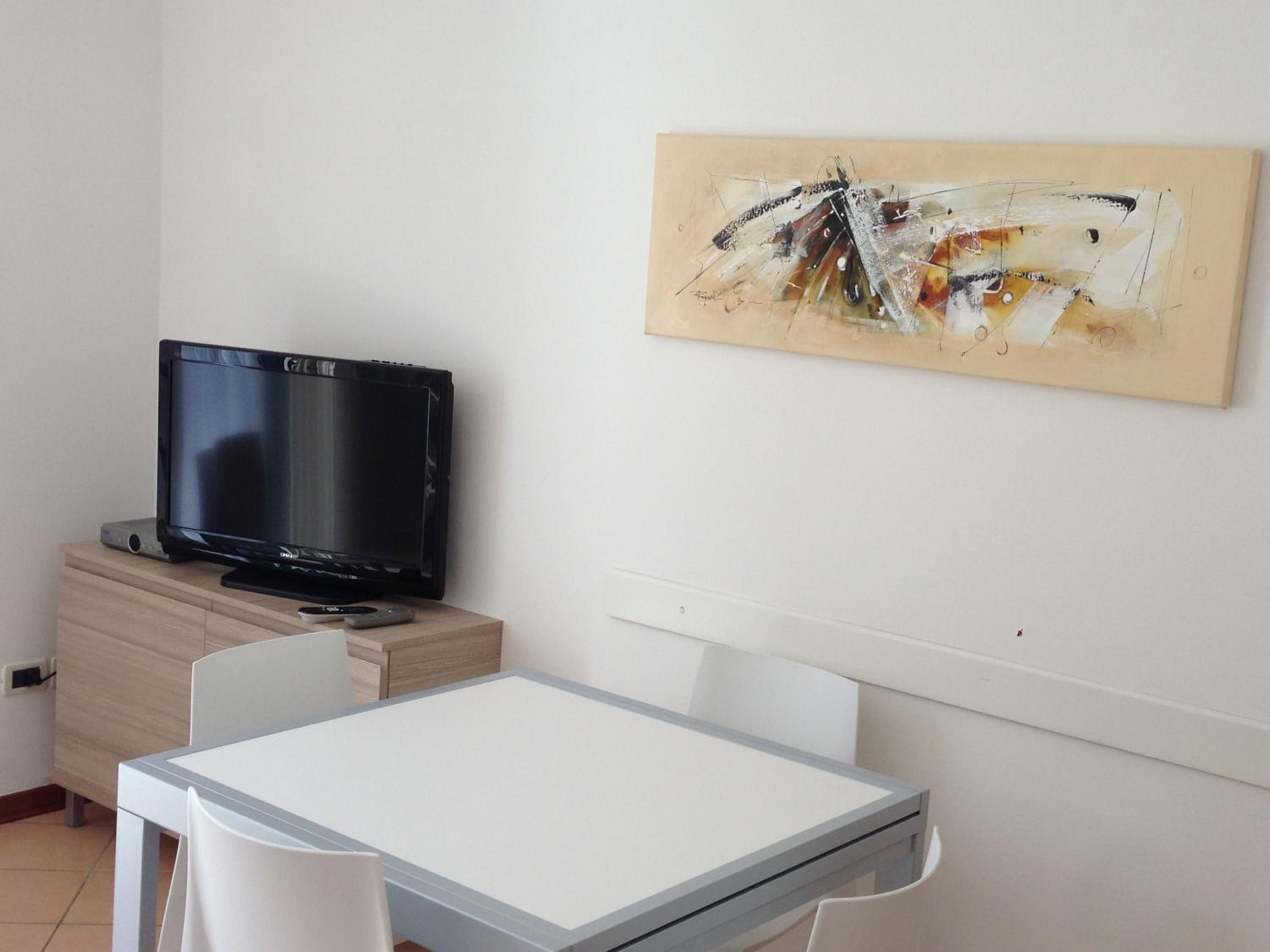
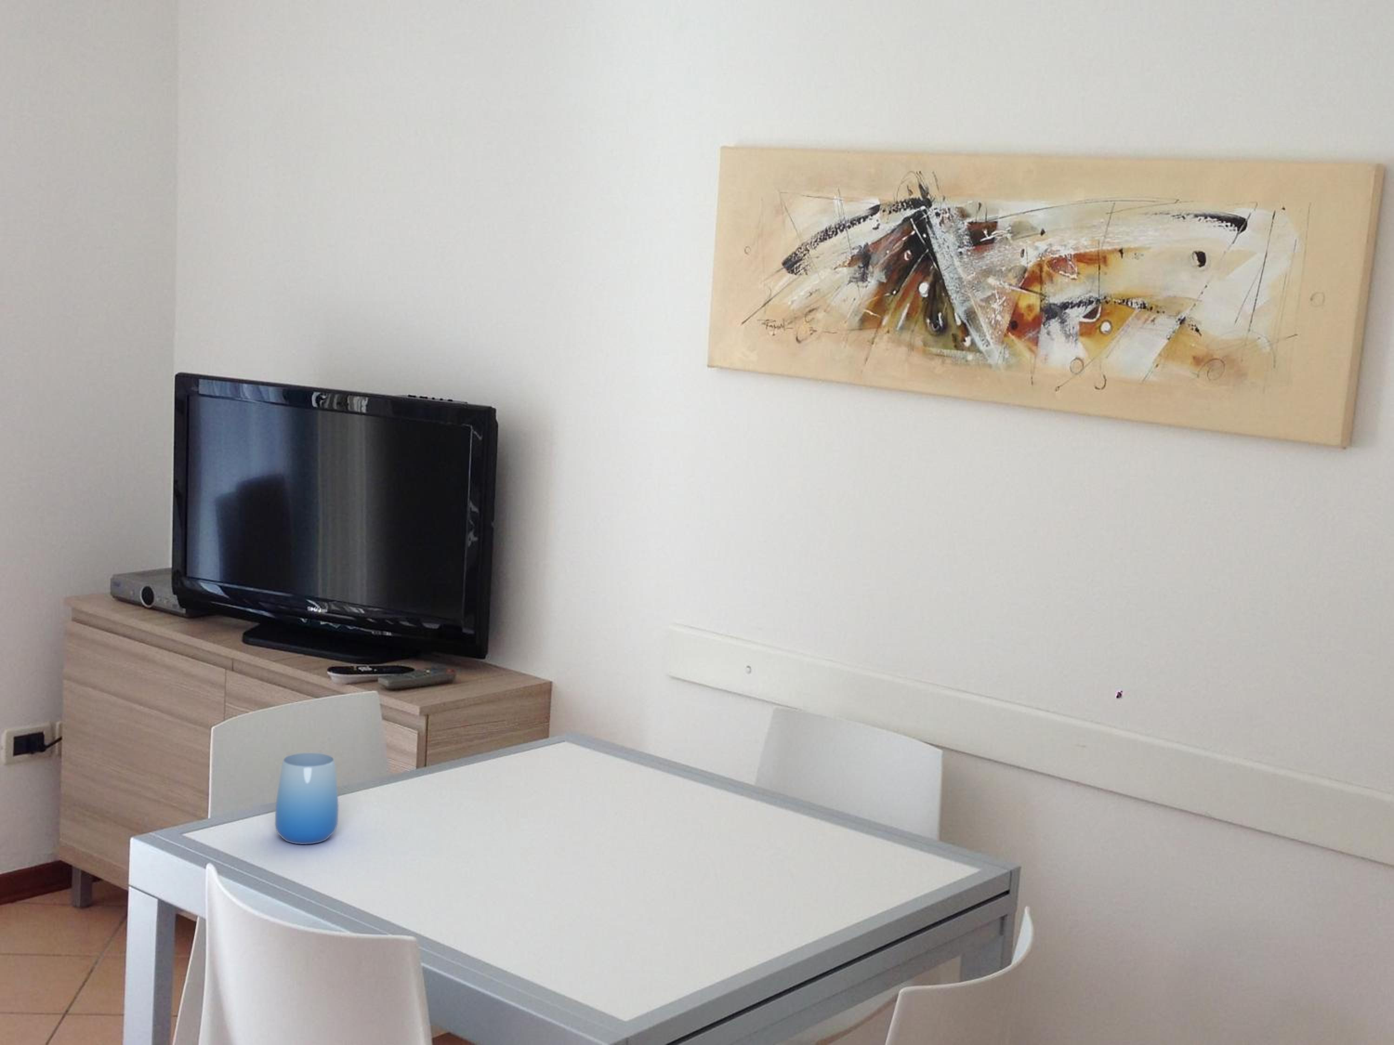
+ cup (307, 798)
